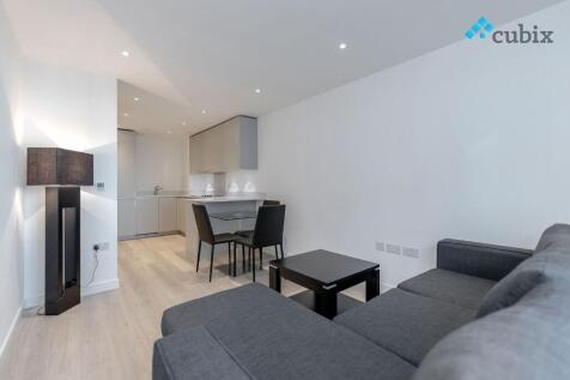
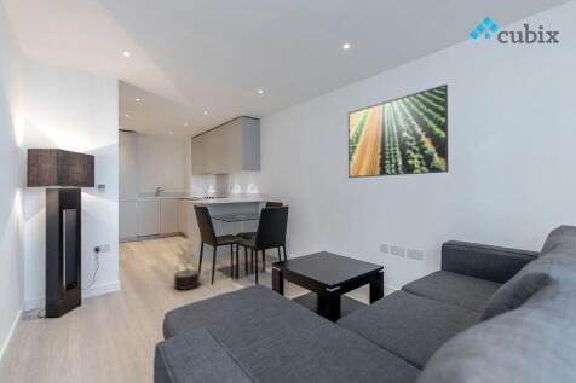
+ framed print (390, 138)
+ decorative plant (185, 265)
